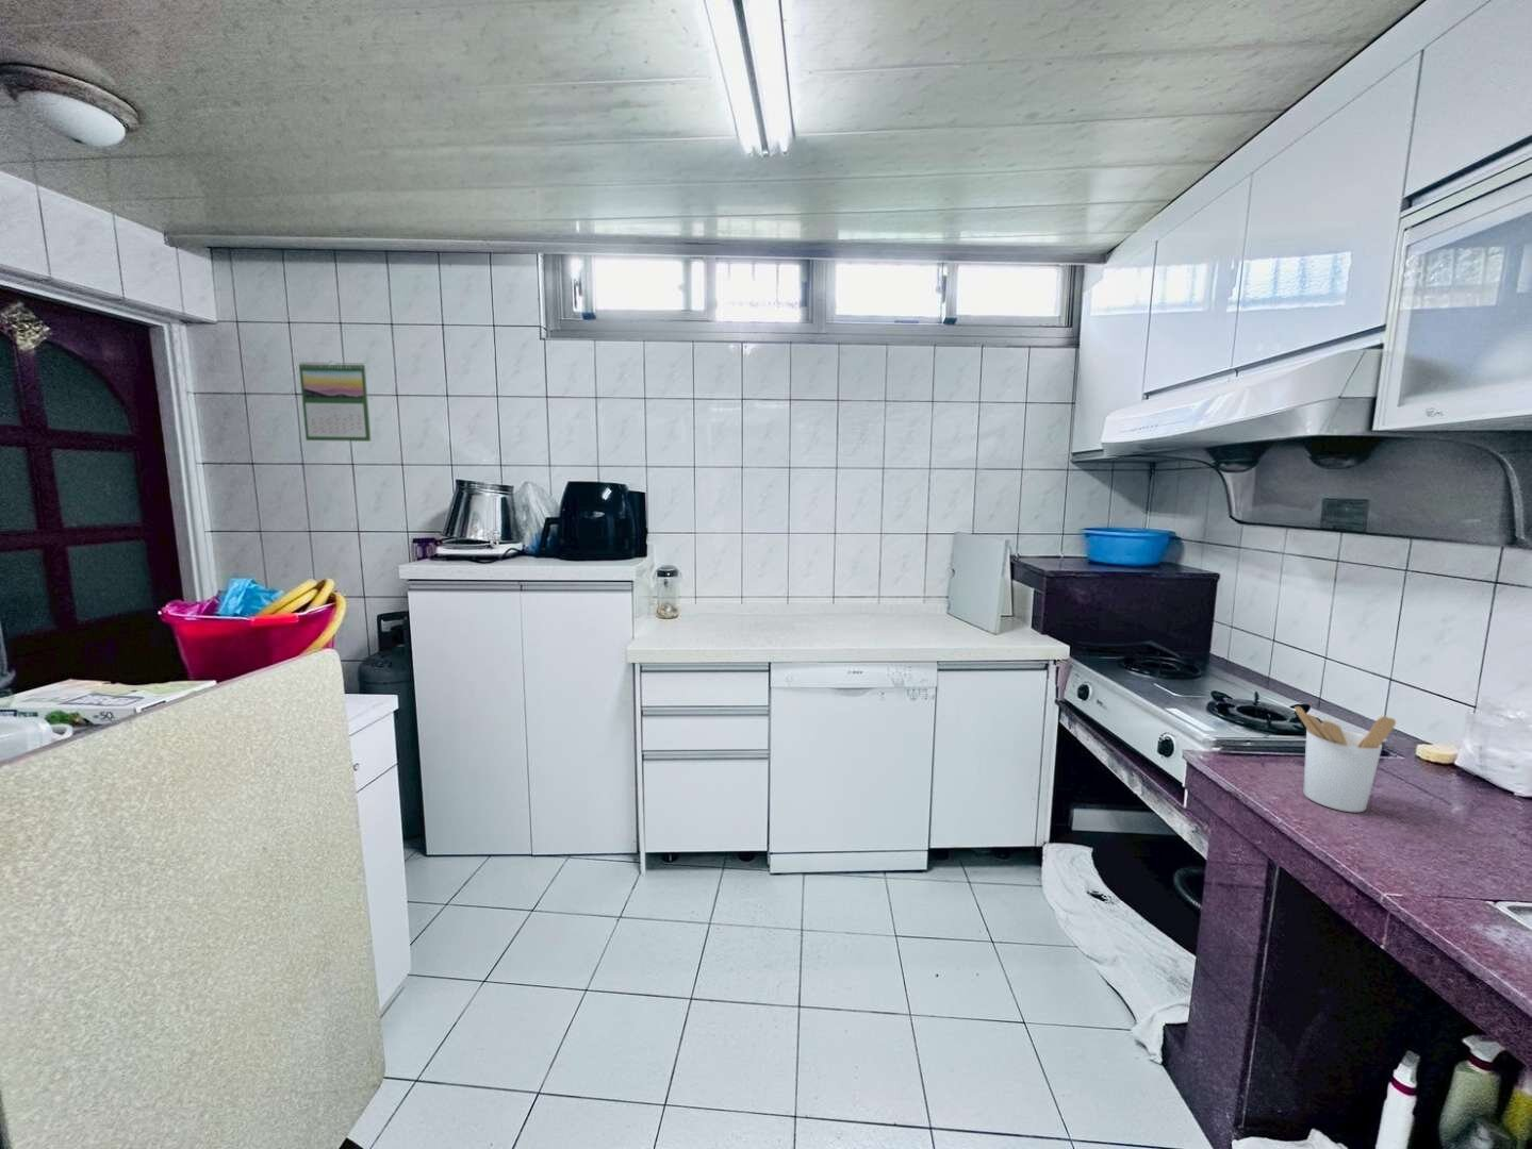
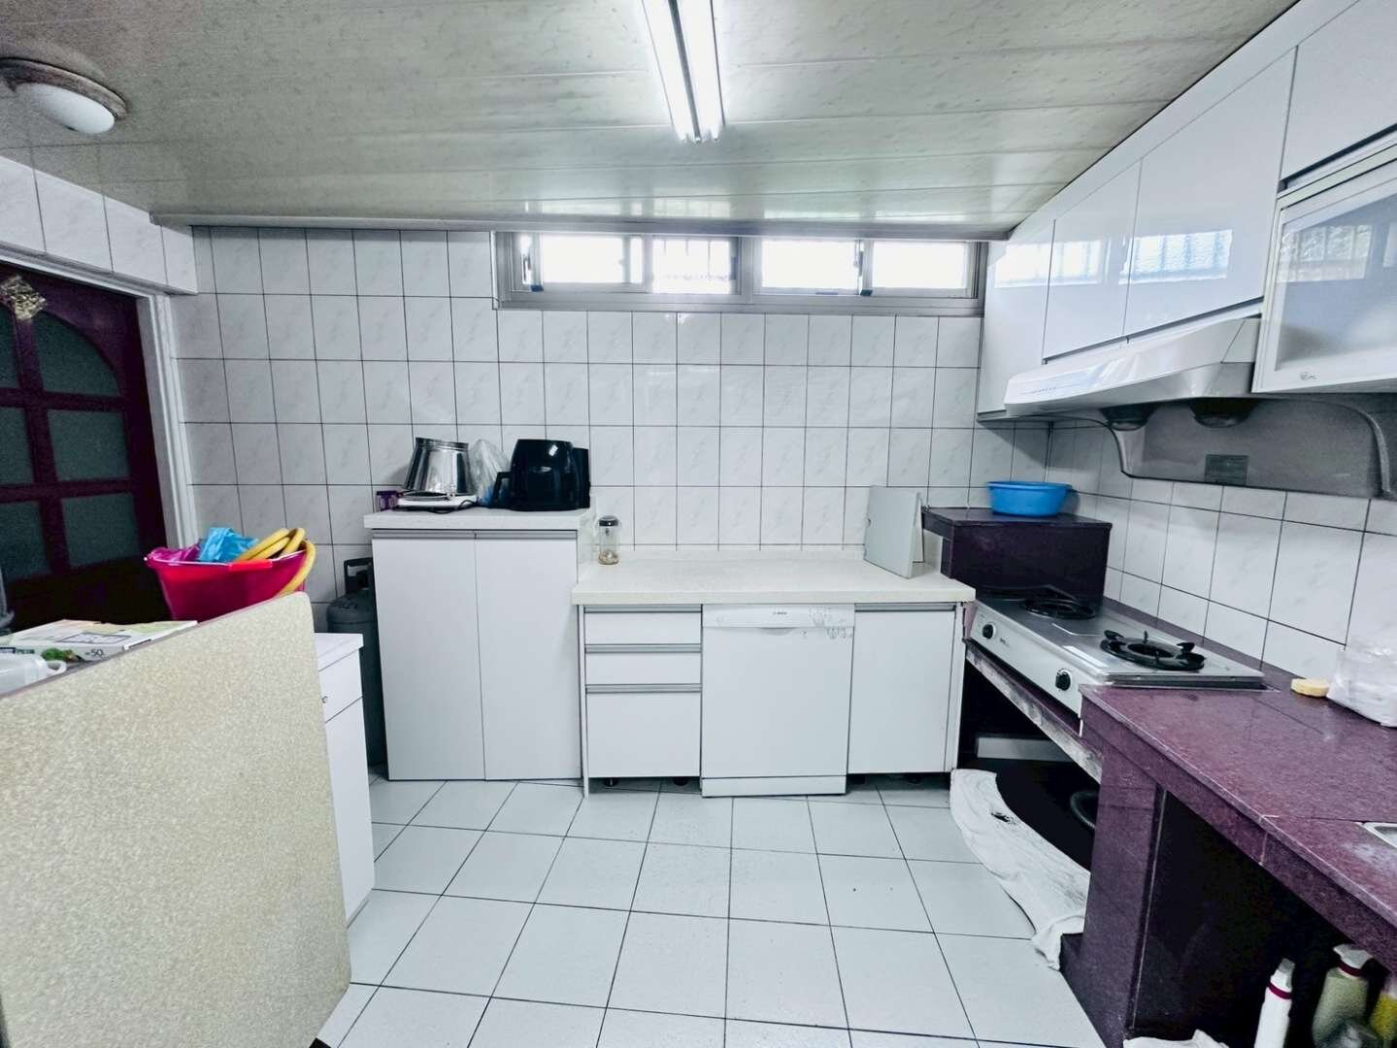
- calendar (334, 401)
- utensil holder (1332, 756)
